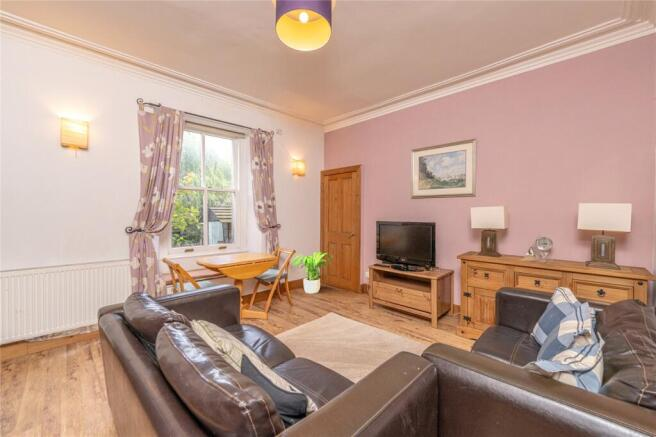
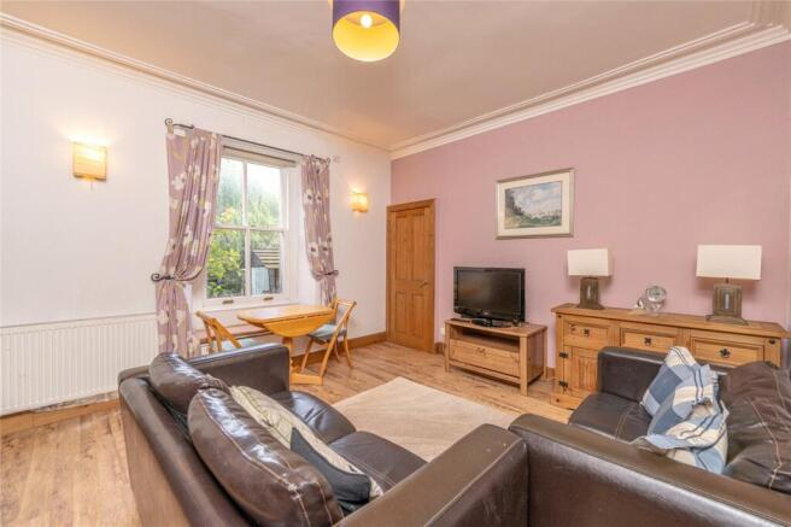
- potted plant (313, 272)
